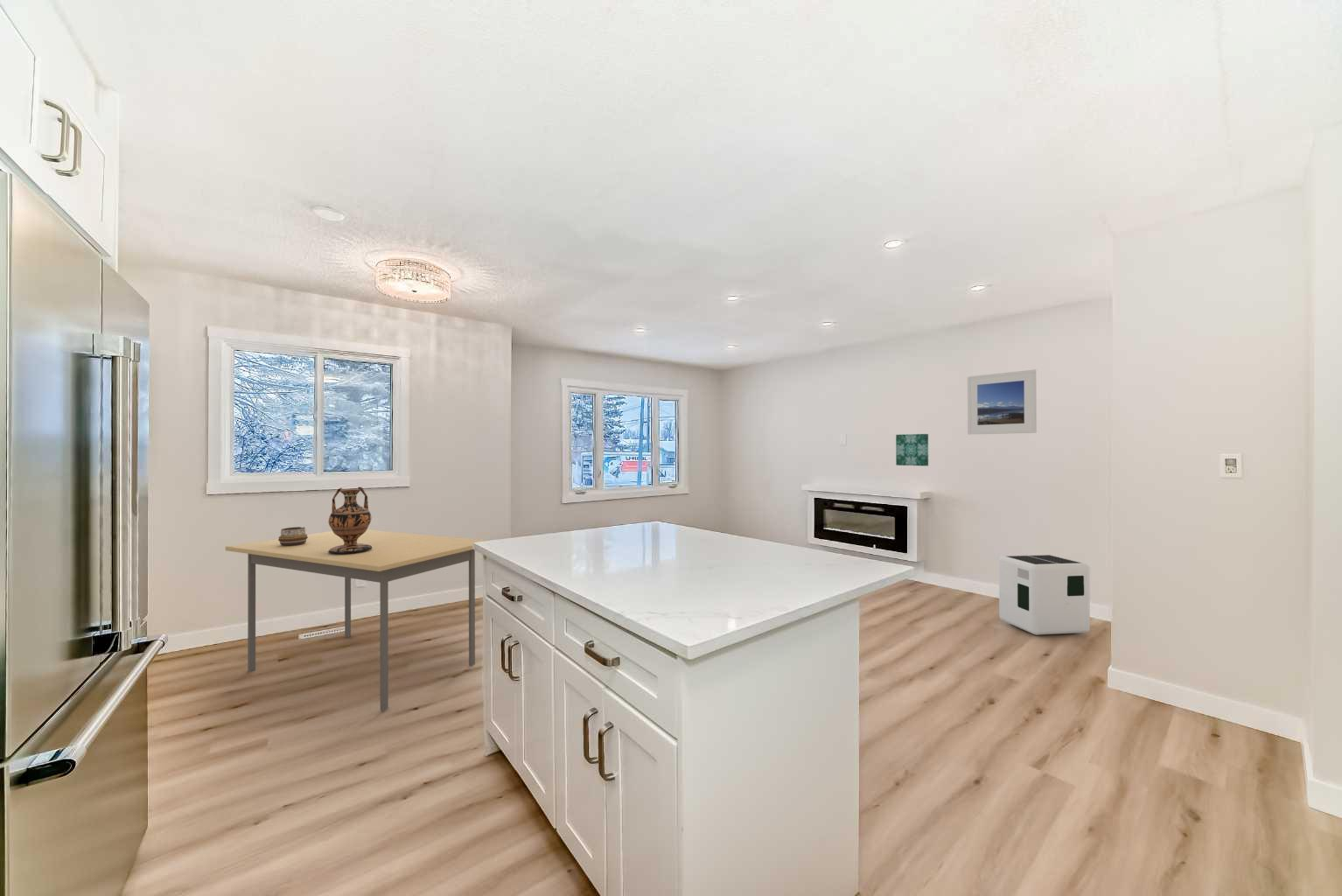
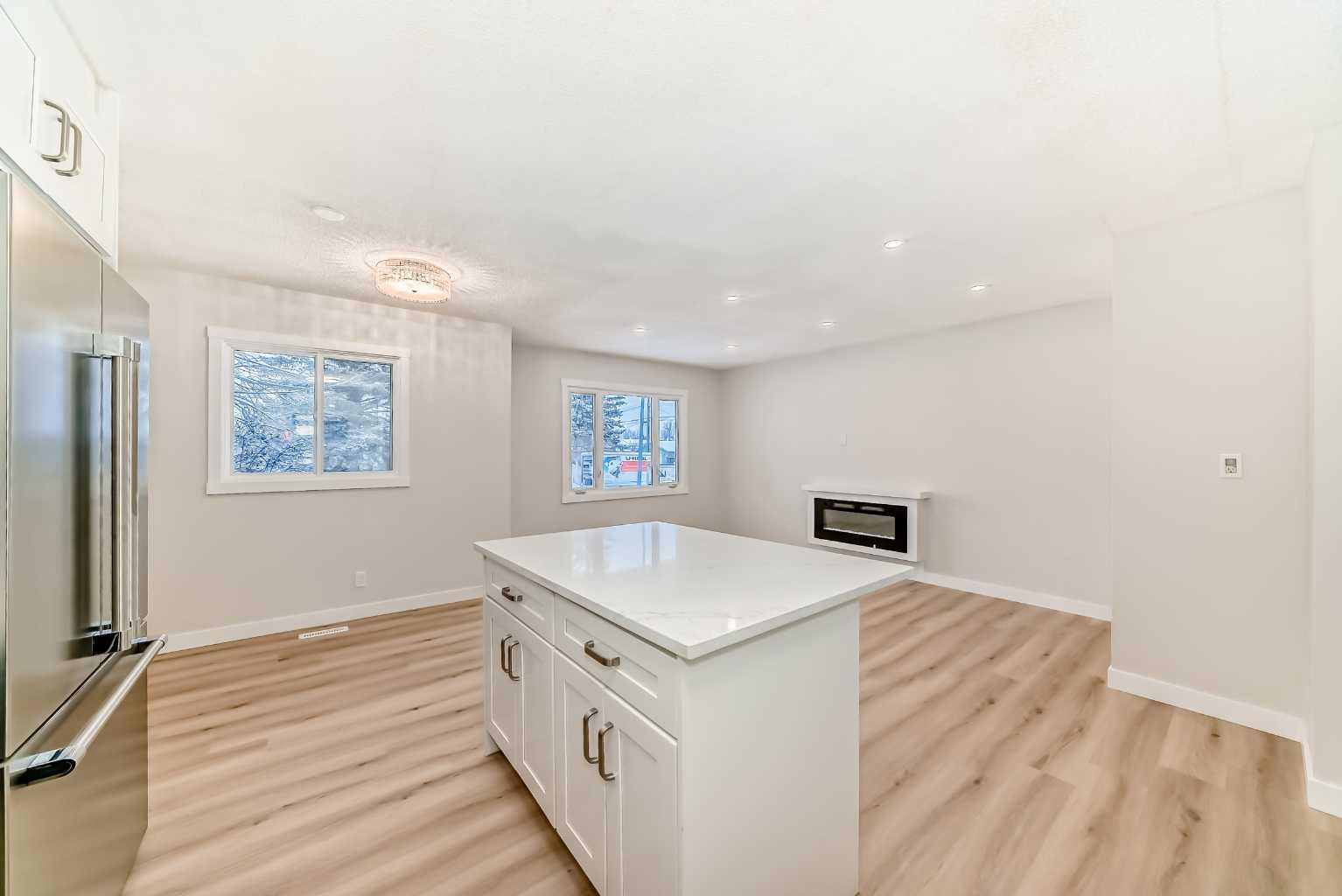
- decorative bowl (293, 536)
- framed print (1000, 403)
- vase (350, 519)
- wall art (912, 450)
- dining table (350, 606)
- air purifier (1043, 594)
